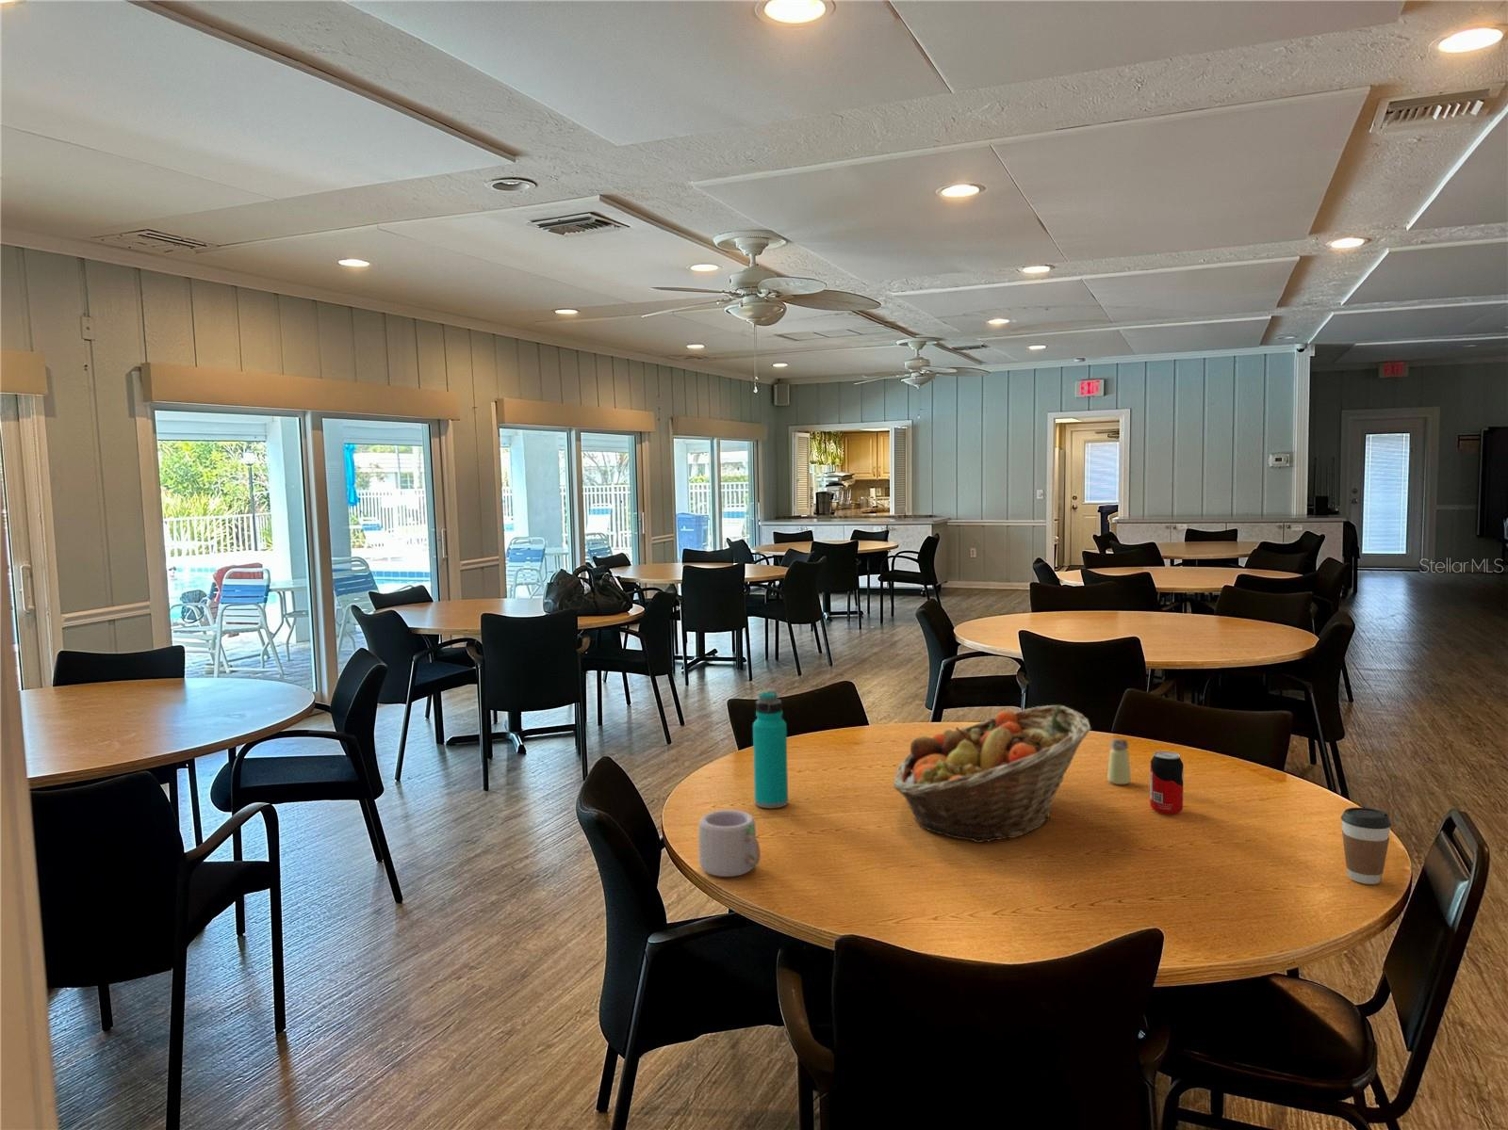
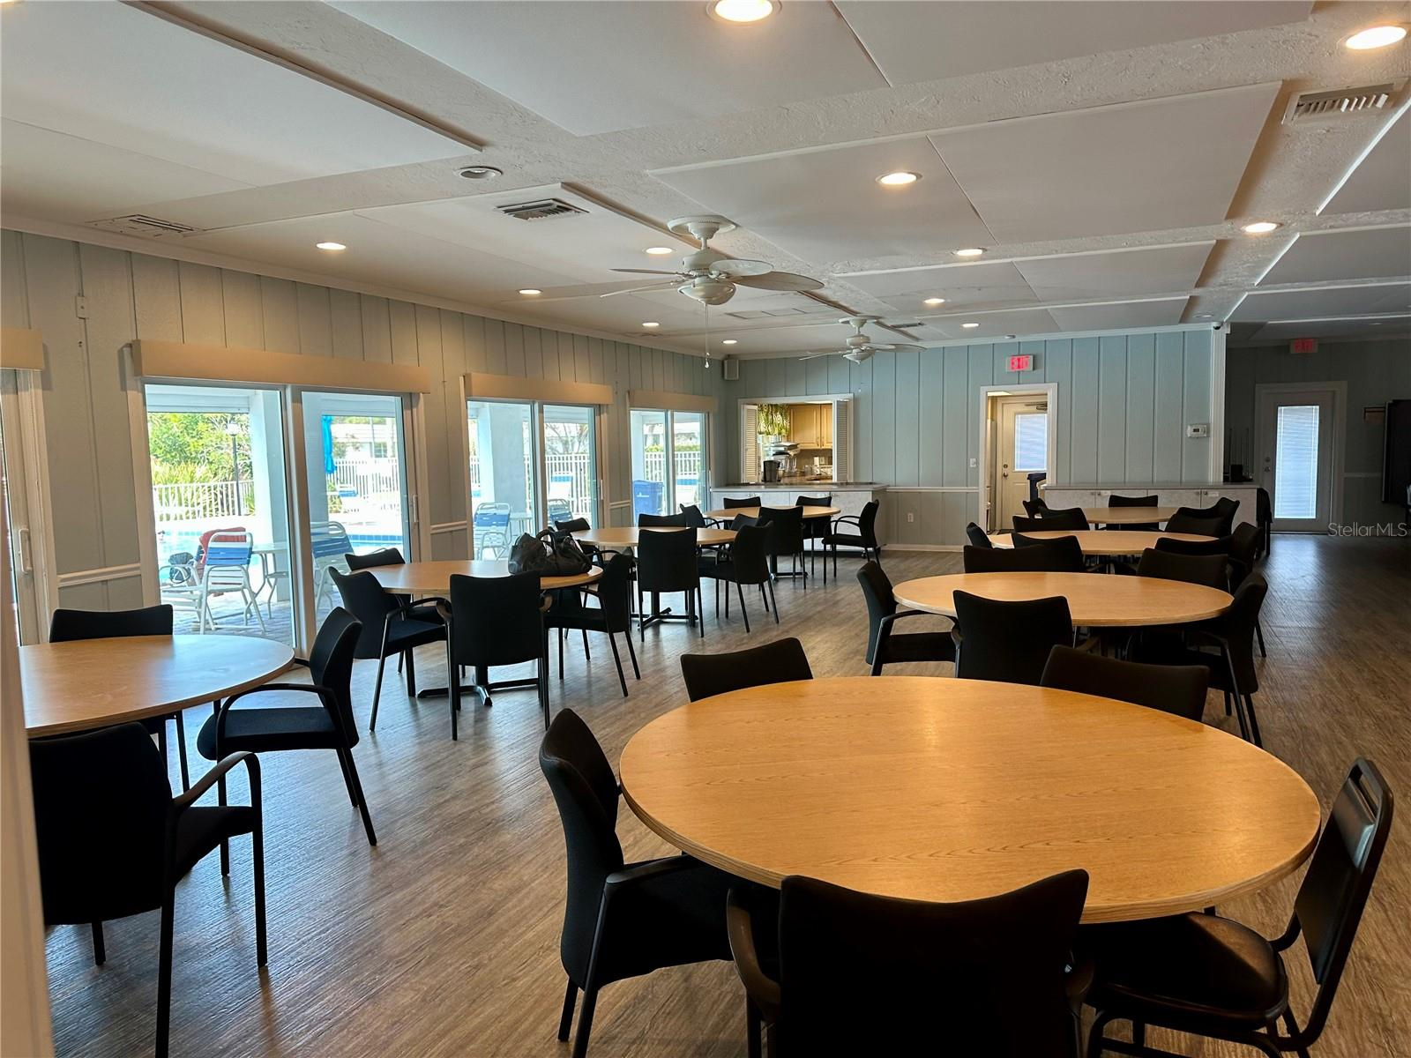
- mug (734, 843)
- water bottle (769, 748)
- saltshaker (1119, 760)
- beverage can (1166, 782)
- coffee cup (1364, 845)
- fruit basket (989, 764)
